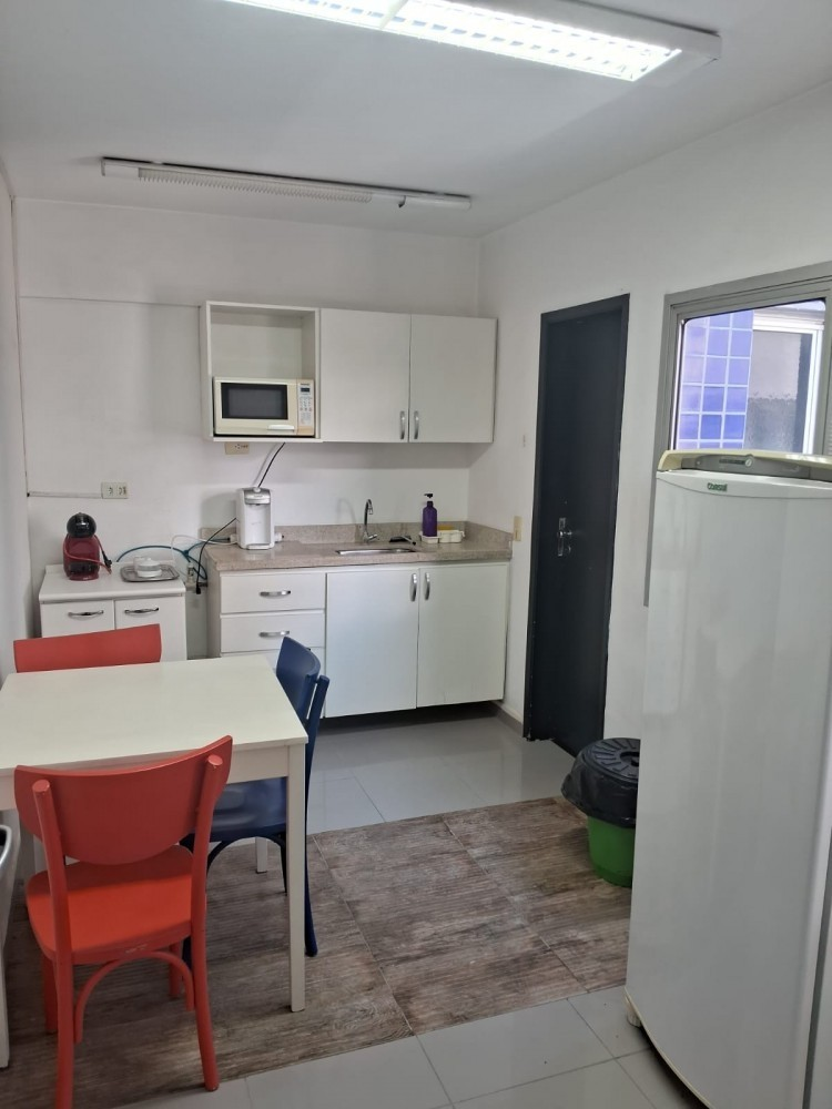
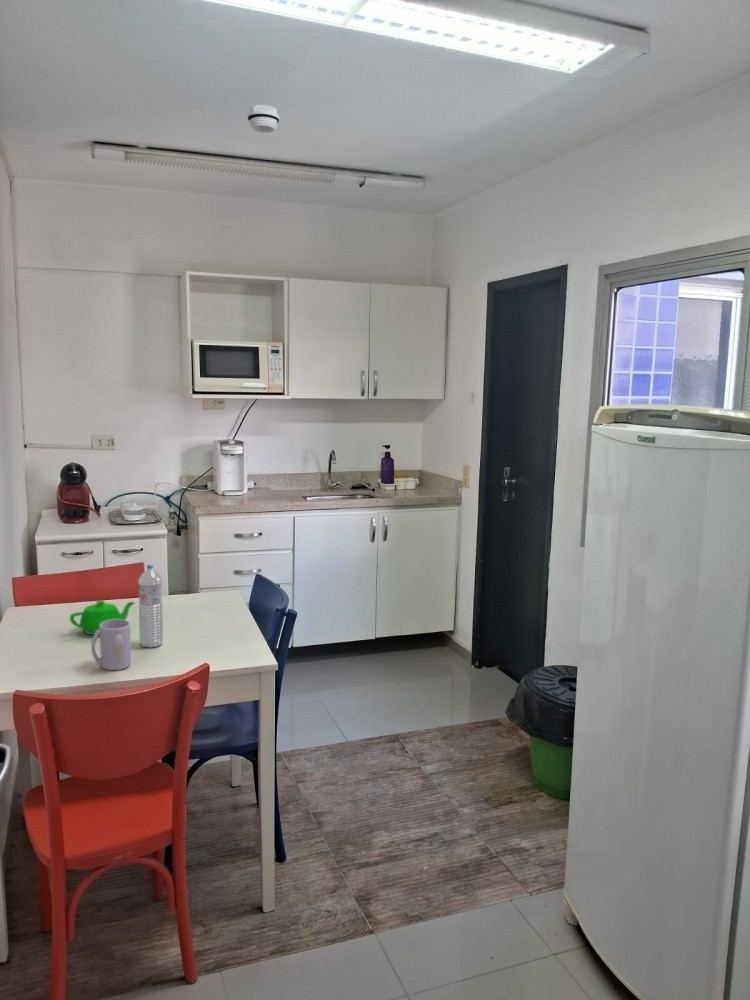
+ smoke detector (263, 119)
+ teapot (103, 615)
+ water bottle (150, 605)
+ mug (110, 645)
